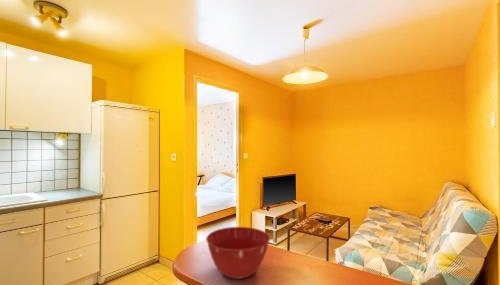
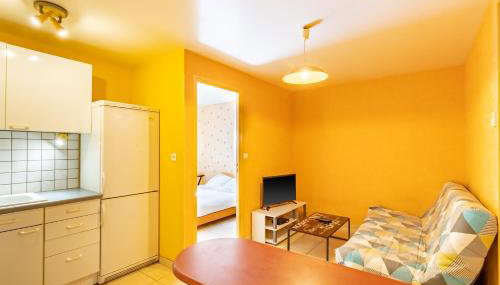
- mixing bowl (238, 253)
